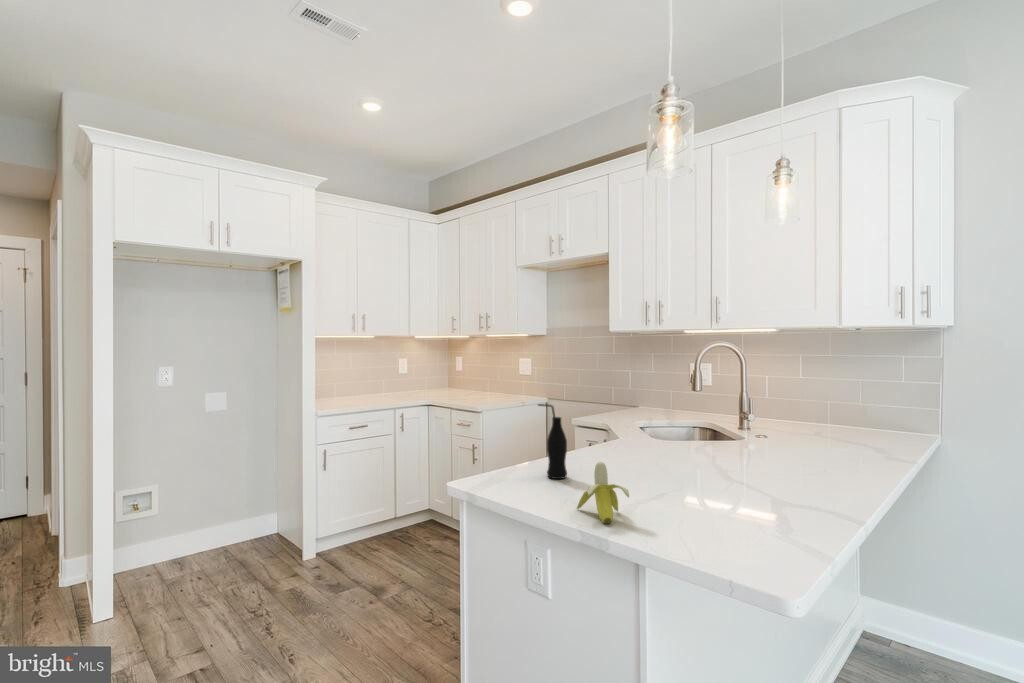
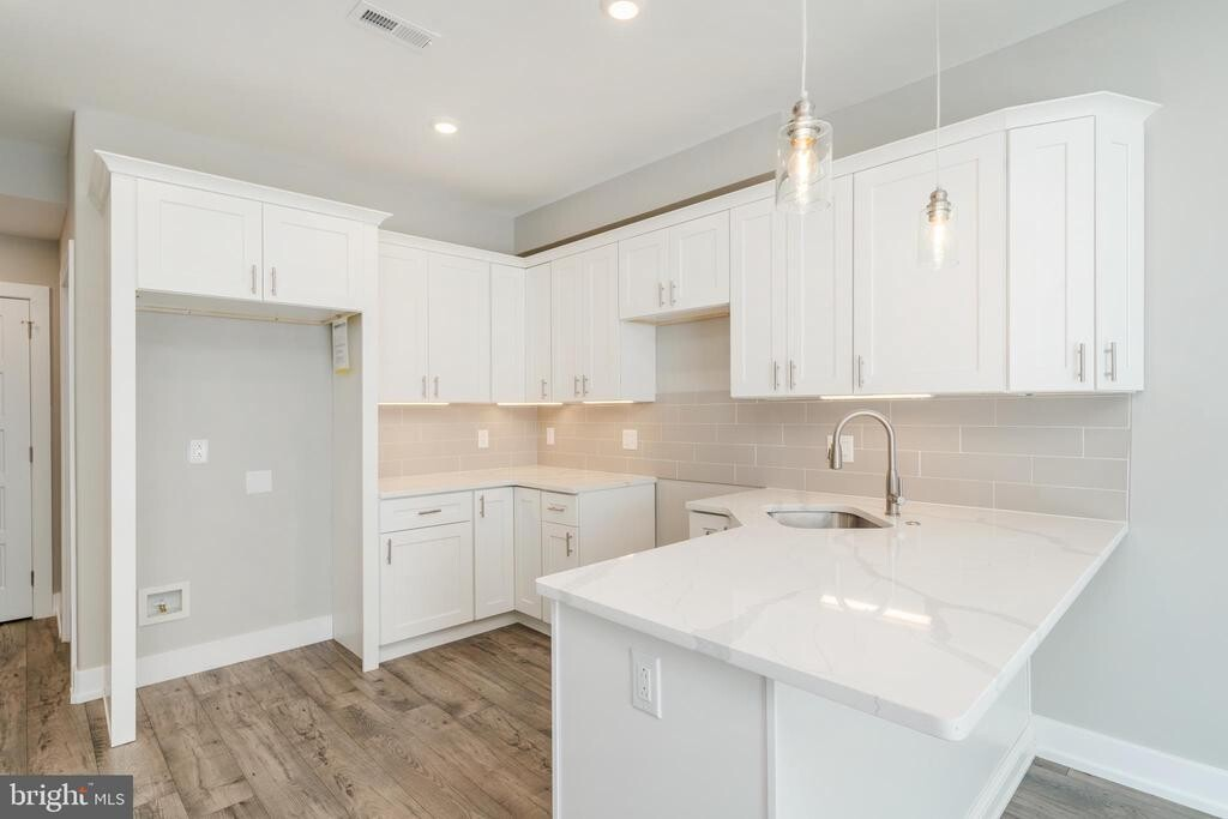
- bottle (552, 440)
- banana (602, 490)
